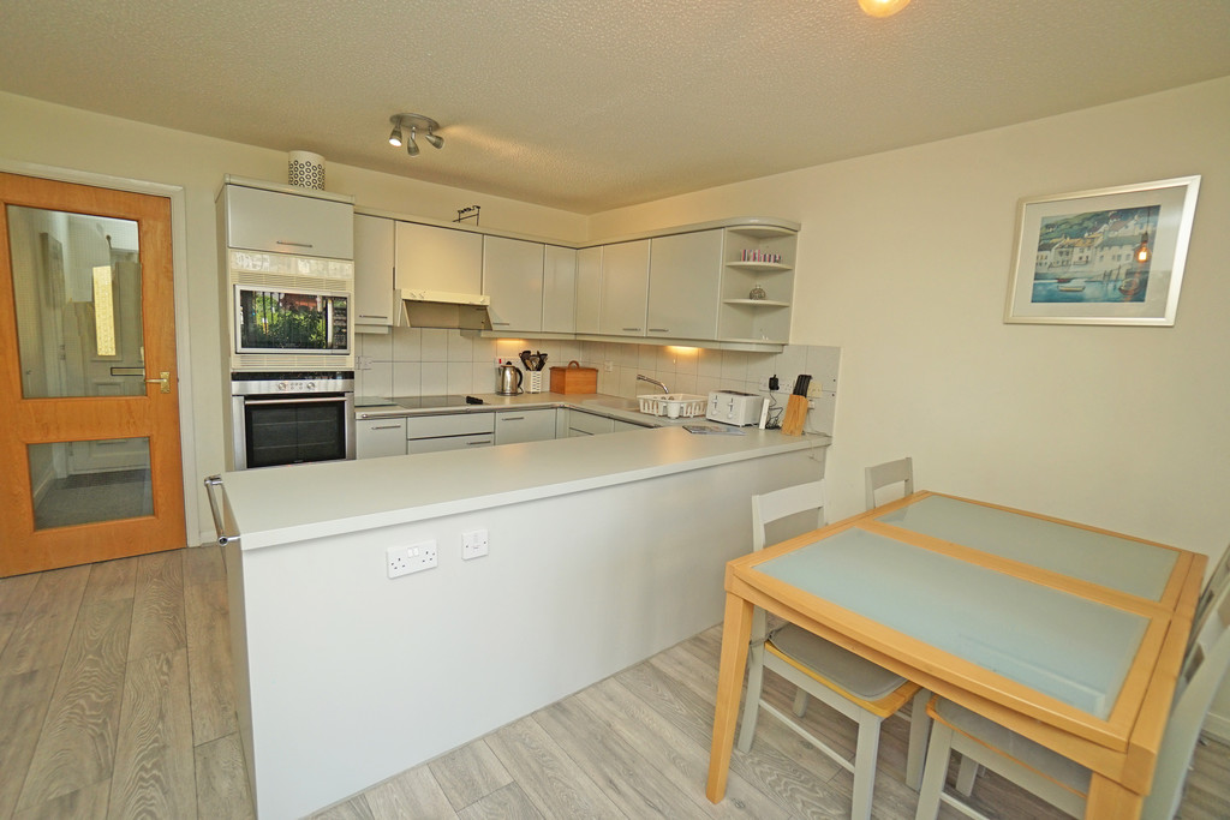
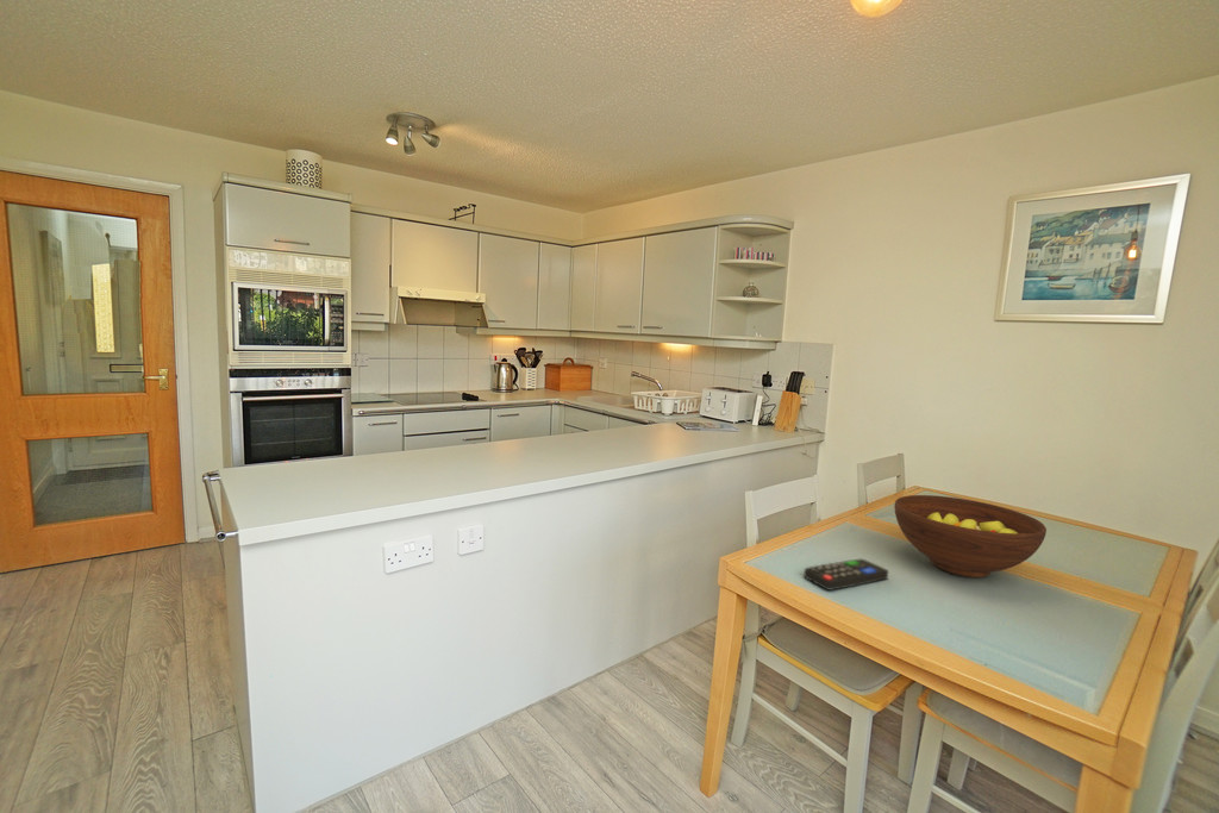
+ remote control (846, 573)
+ fruit bowl (962, 540)
